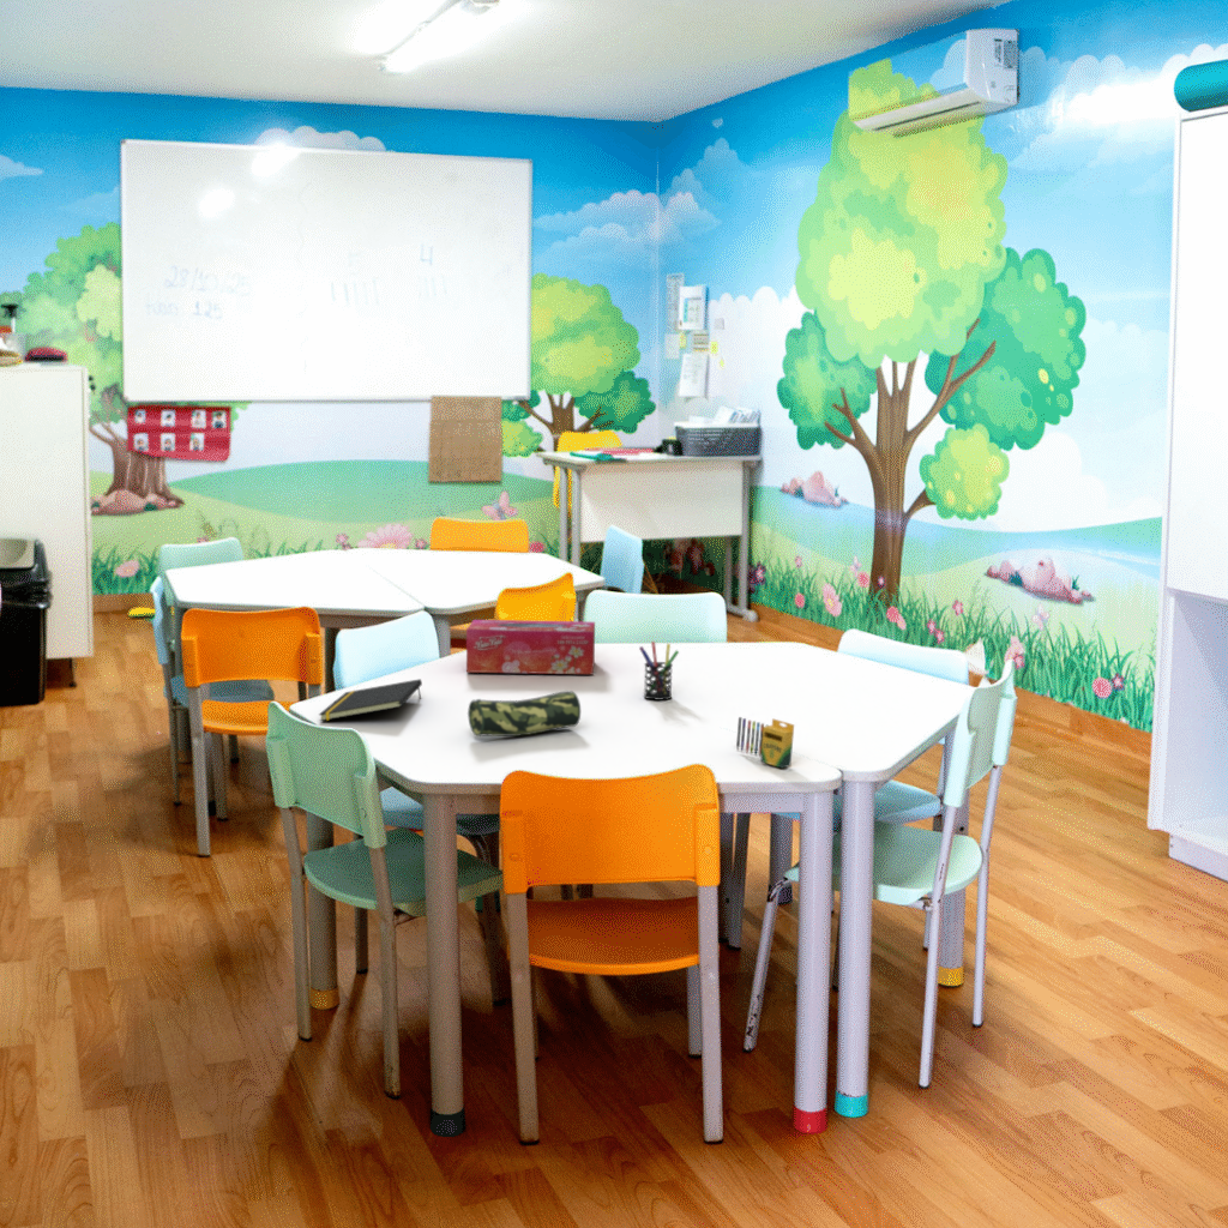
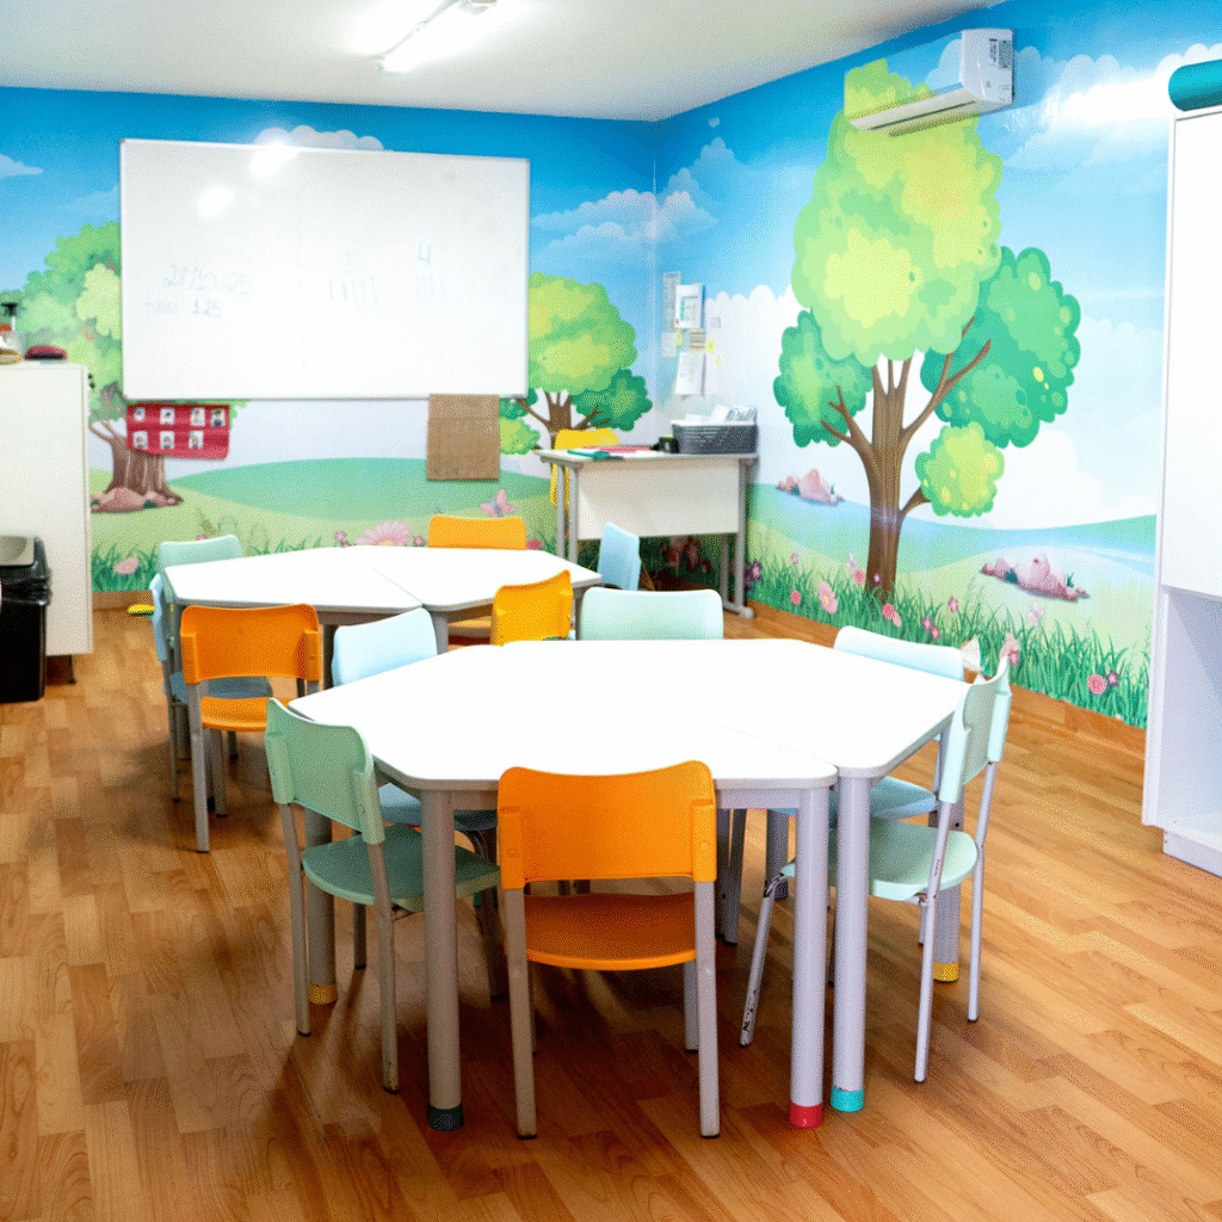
- pencil case (522, 715)
- crayon (764, 739)
- notepad (372, 699)
- pen holder (661, 669)
- tissue box (531, 646)
